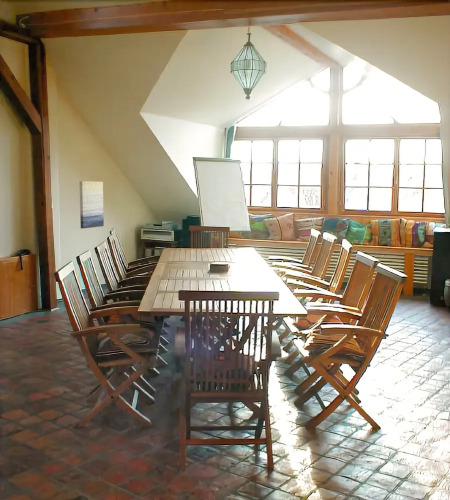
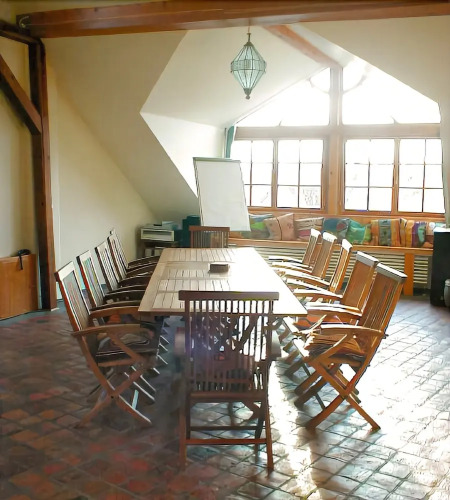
- wall art (92, 204)
